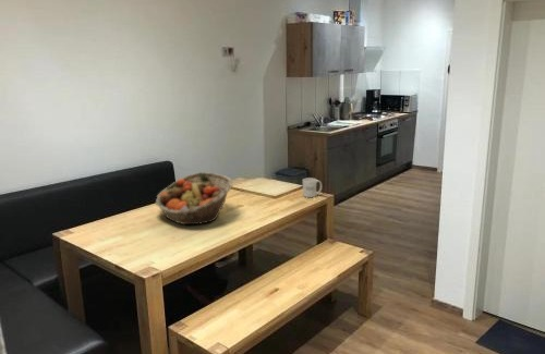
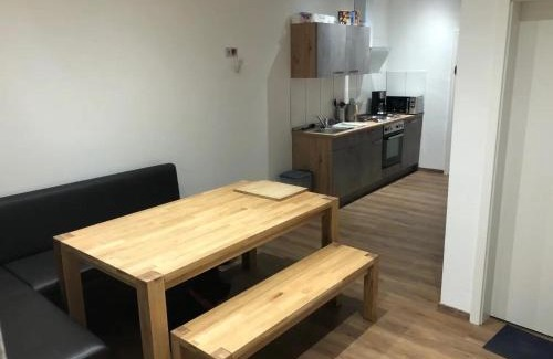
- mug (311, 186)
- fruit basket (194, 197)
